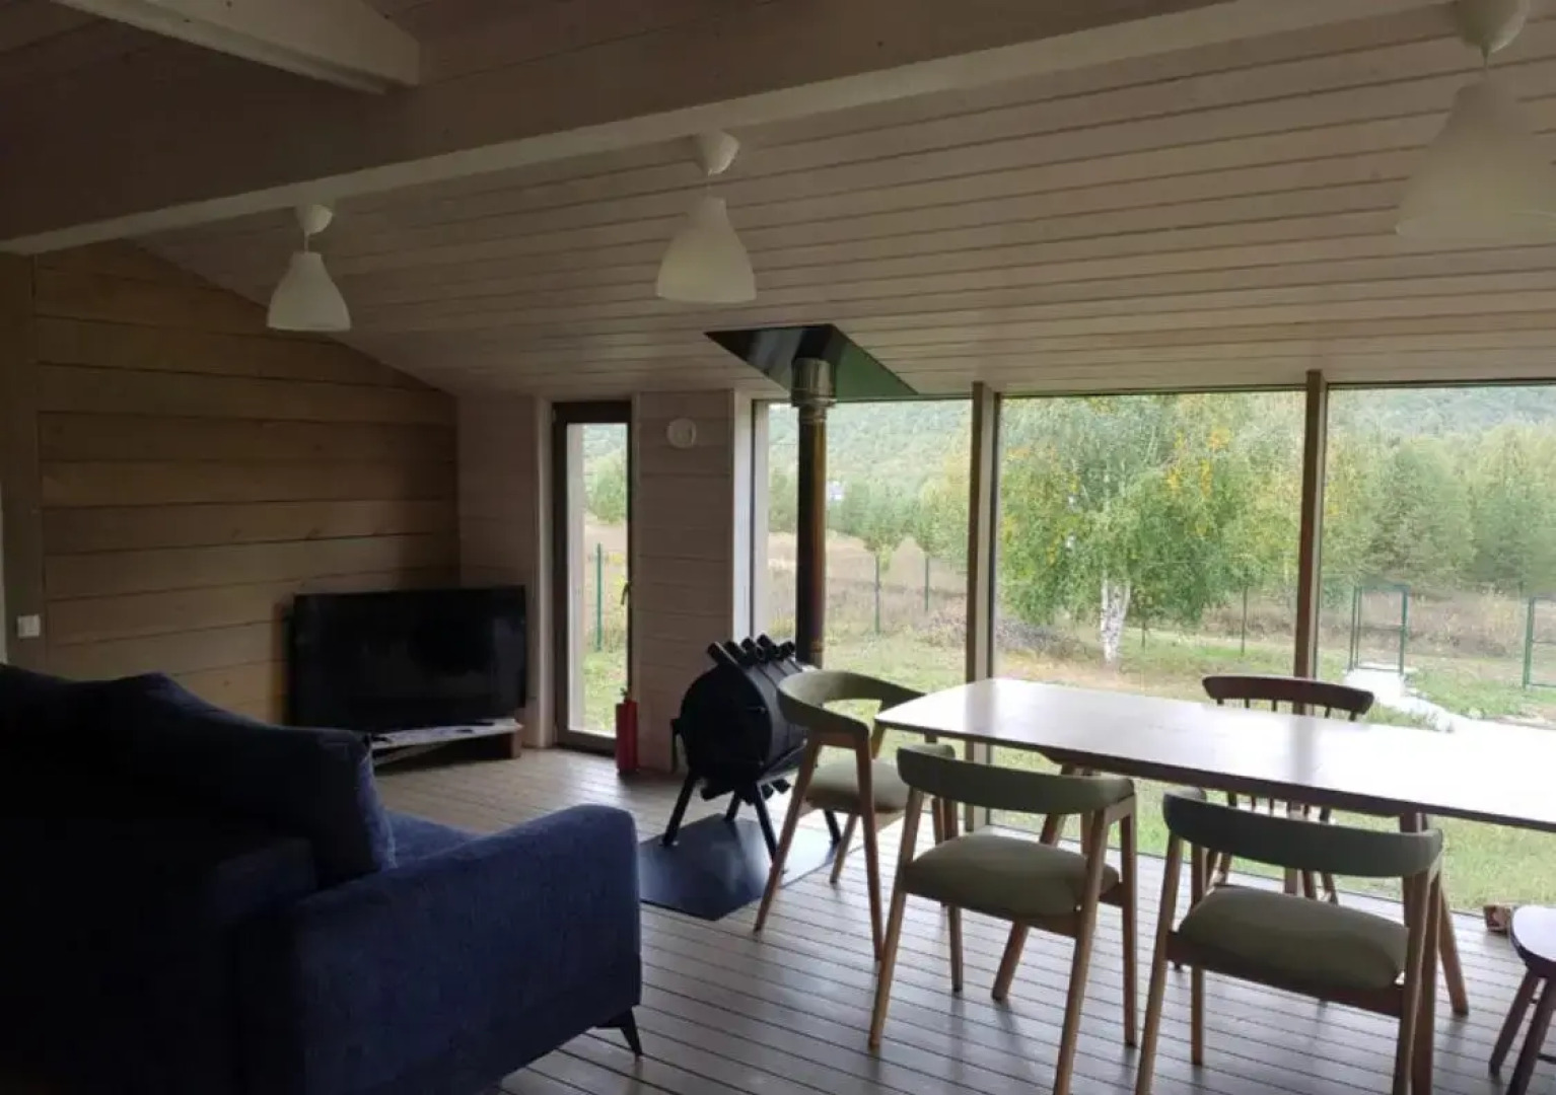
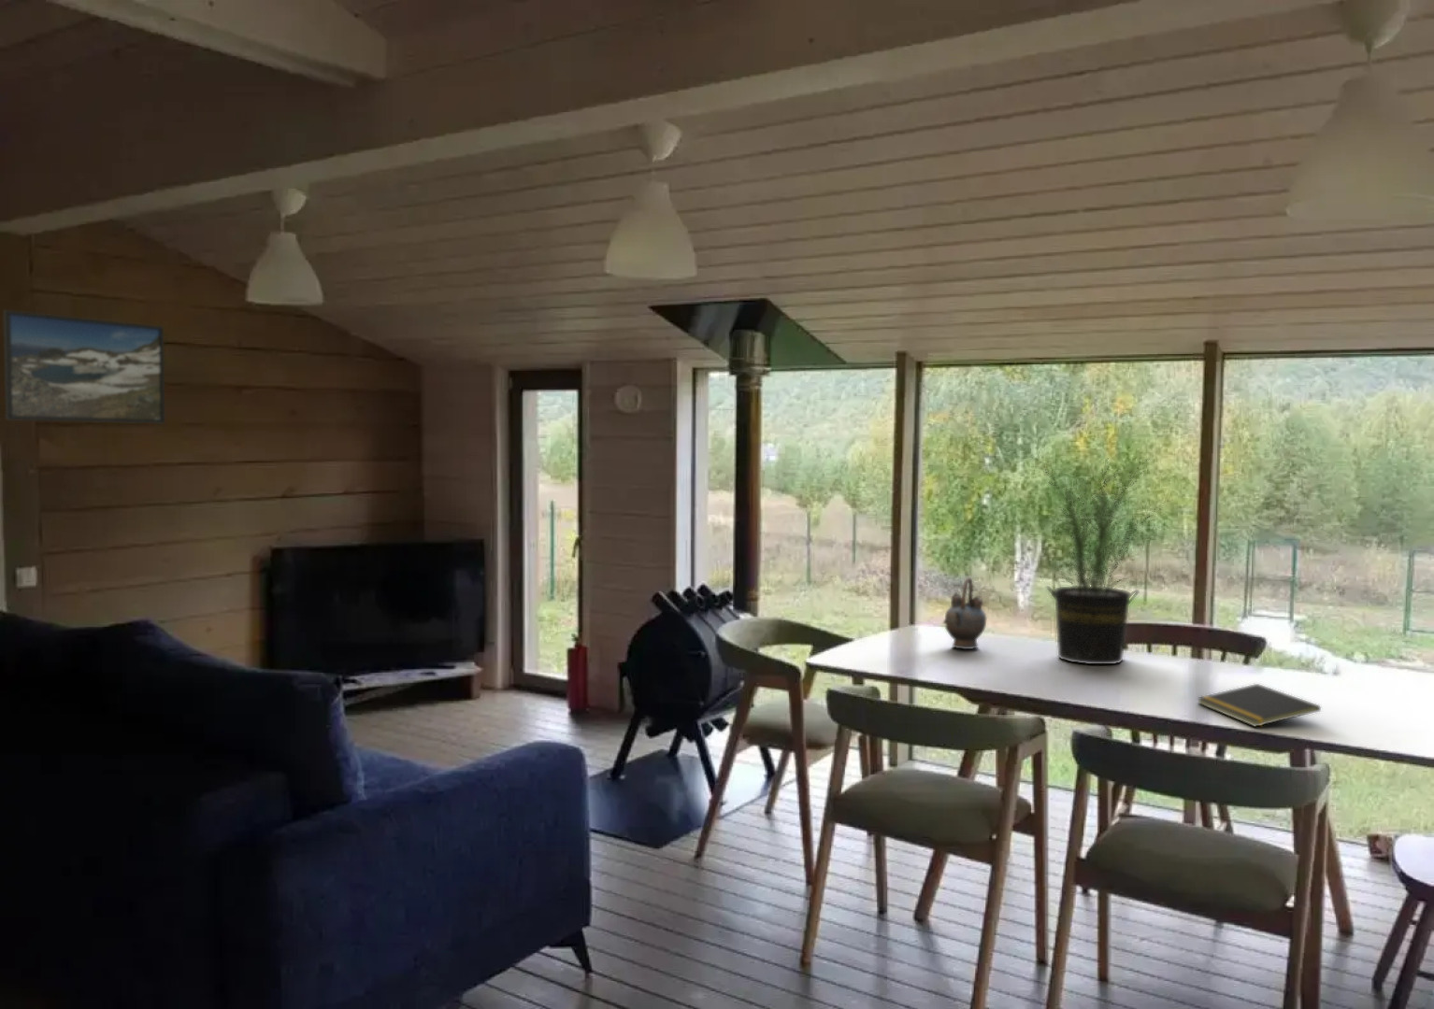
+ teapot (963, 613)
+ potted plant (1097, 558)
+ notepad (1256, 703)
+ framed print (88, 370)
